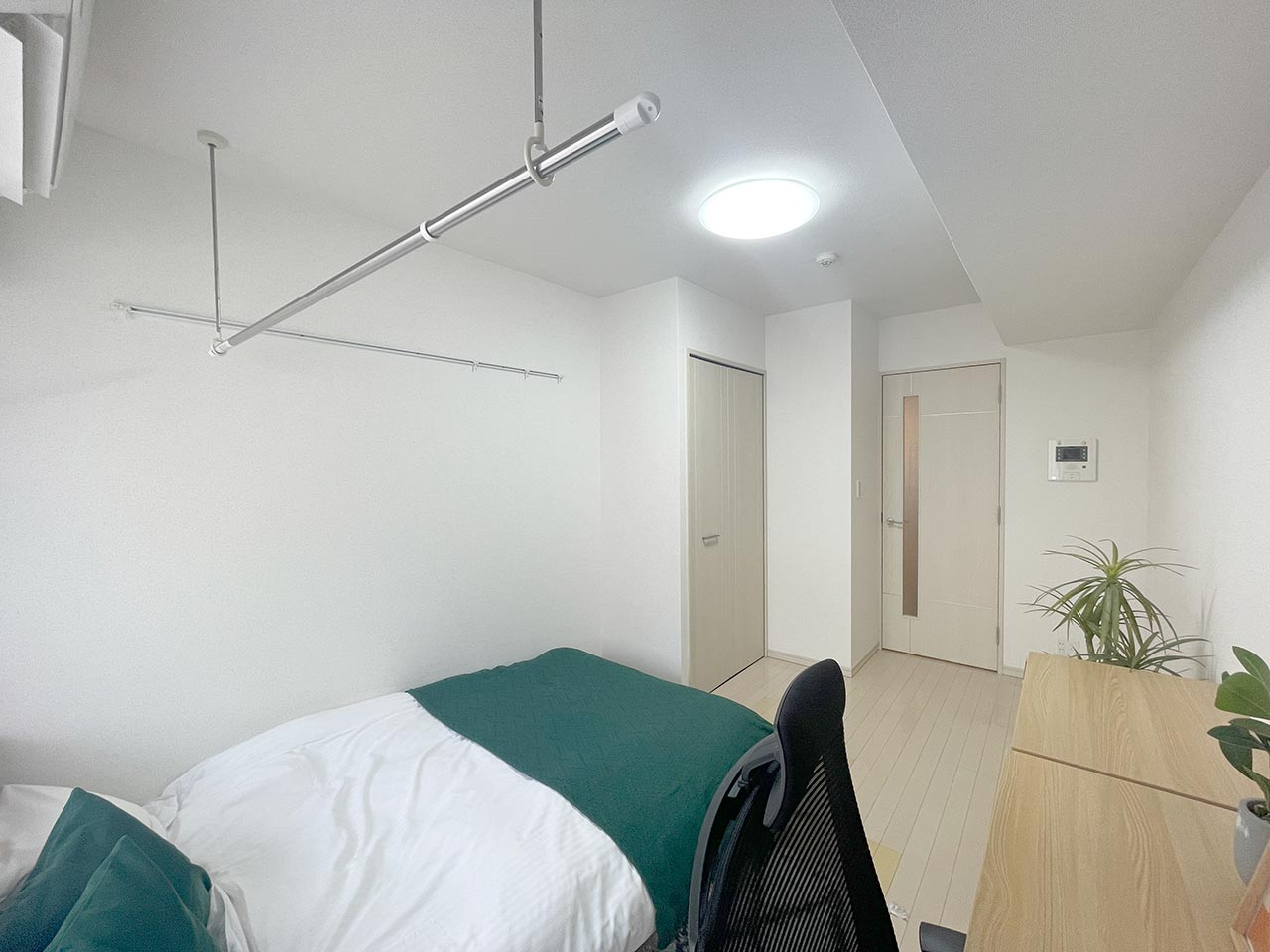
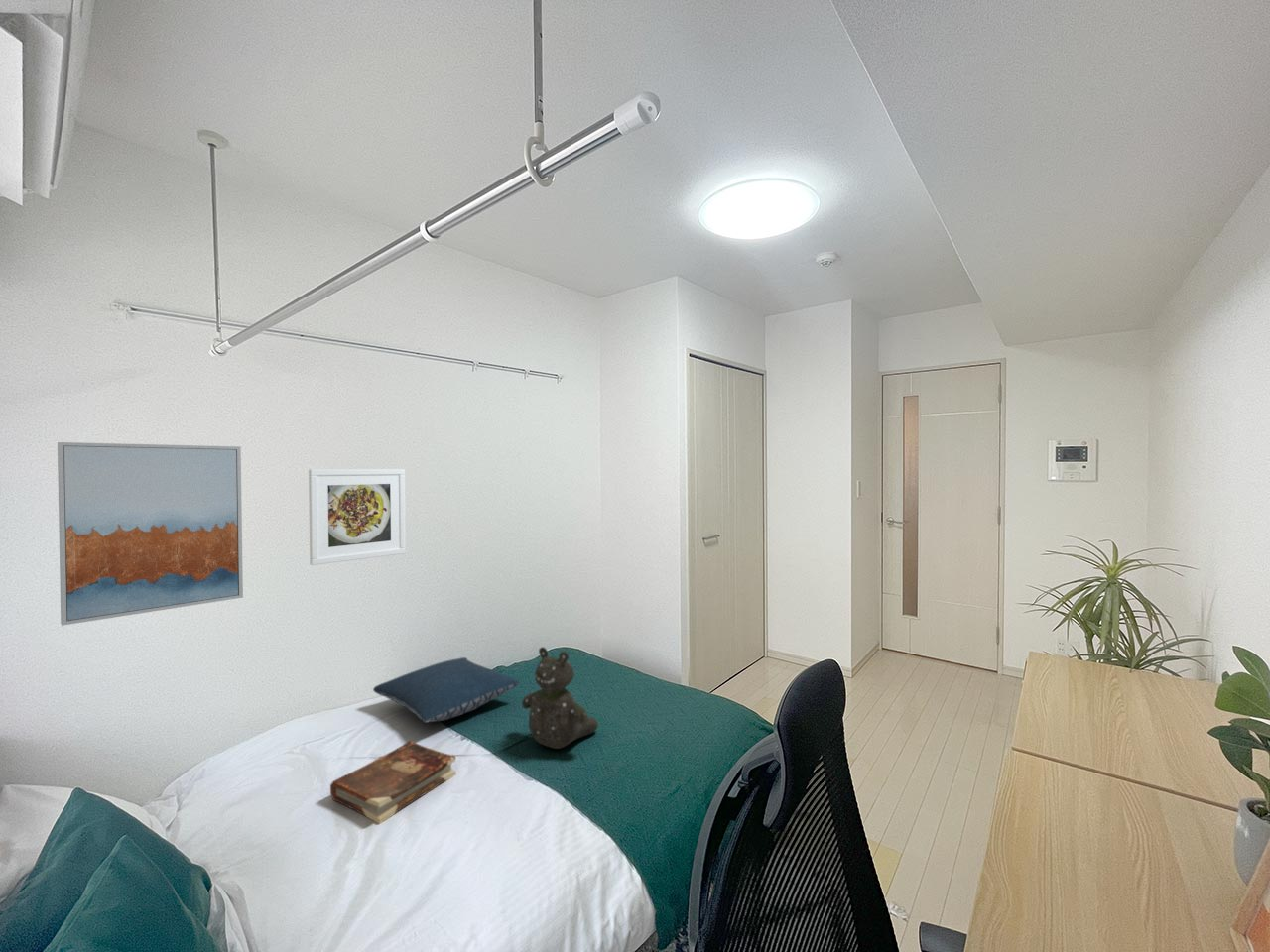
+ book (395, 776)
+ pillow (447, 687)
+ teddy bear (563, 691)
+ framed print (360, 514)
+ wall art (158, 527)
